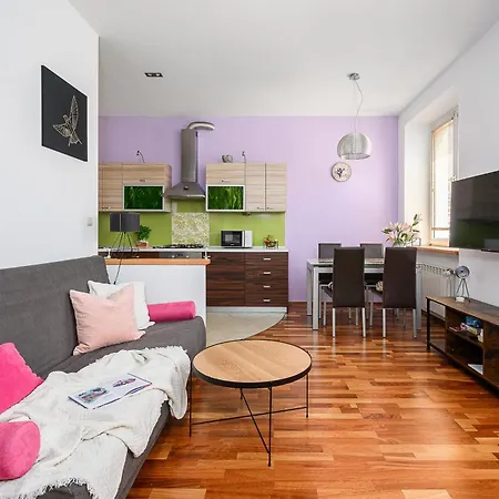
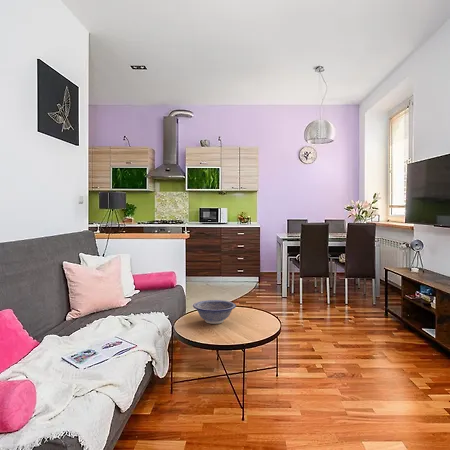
+ decorative bowl (214, 313)
